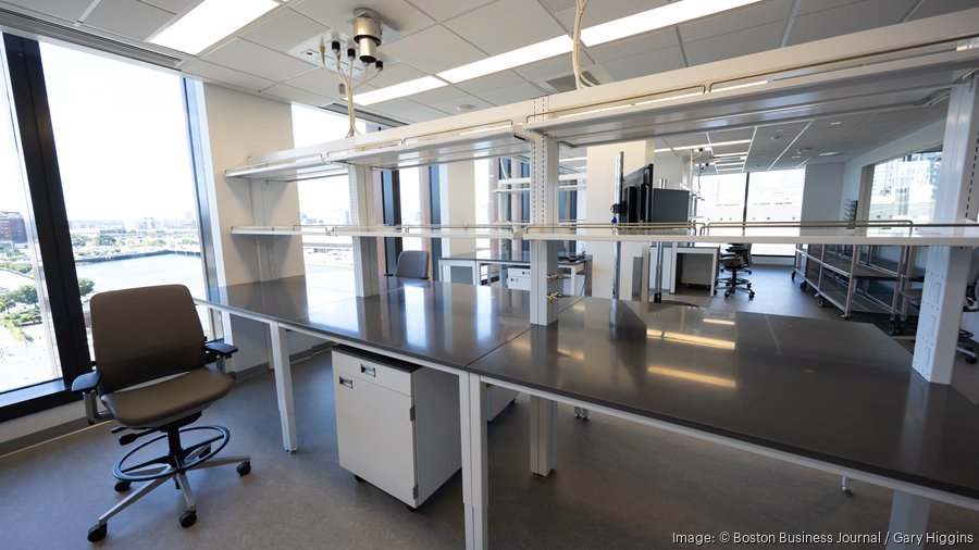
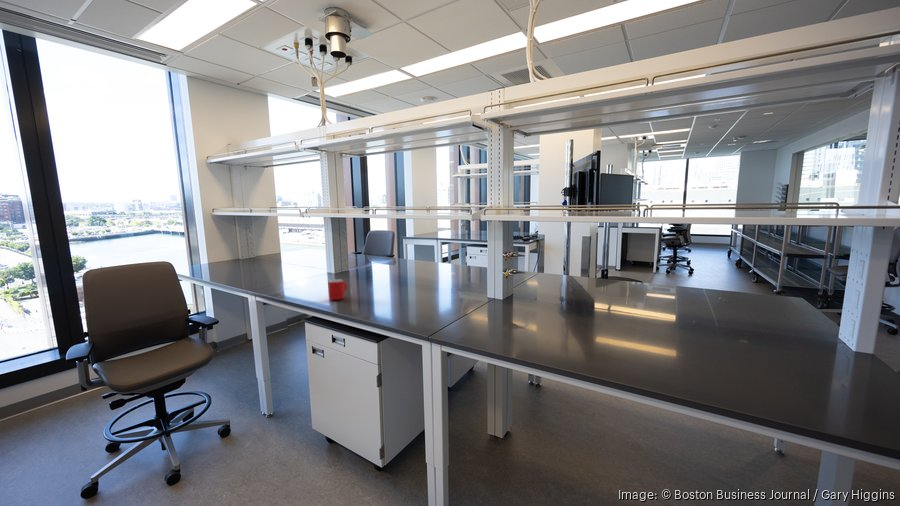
+ mug (339, 289)
